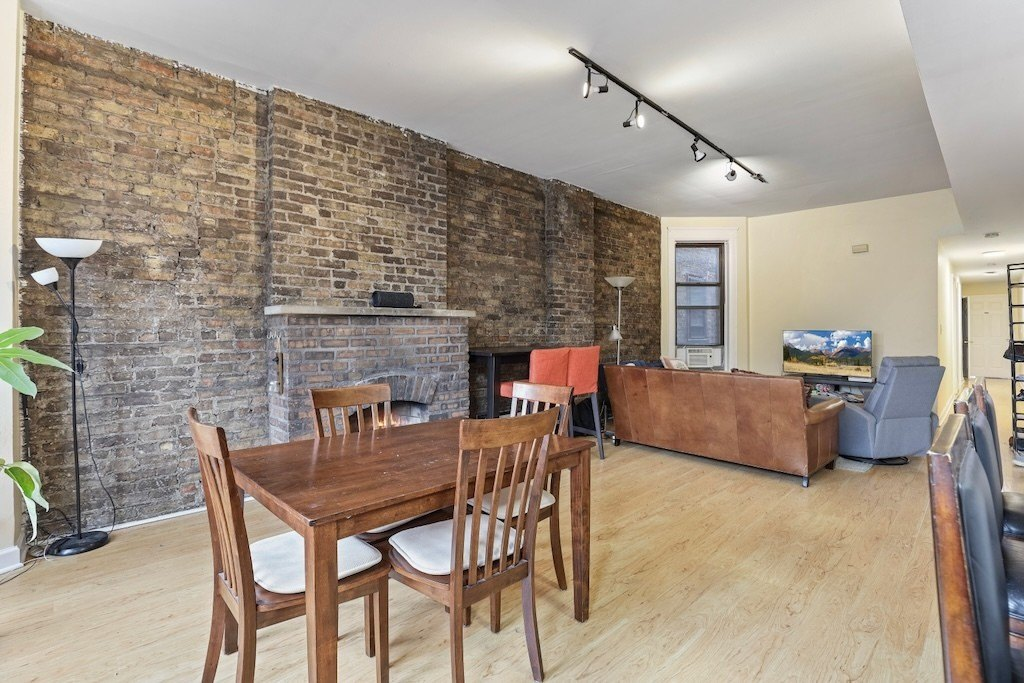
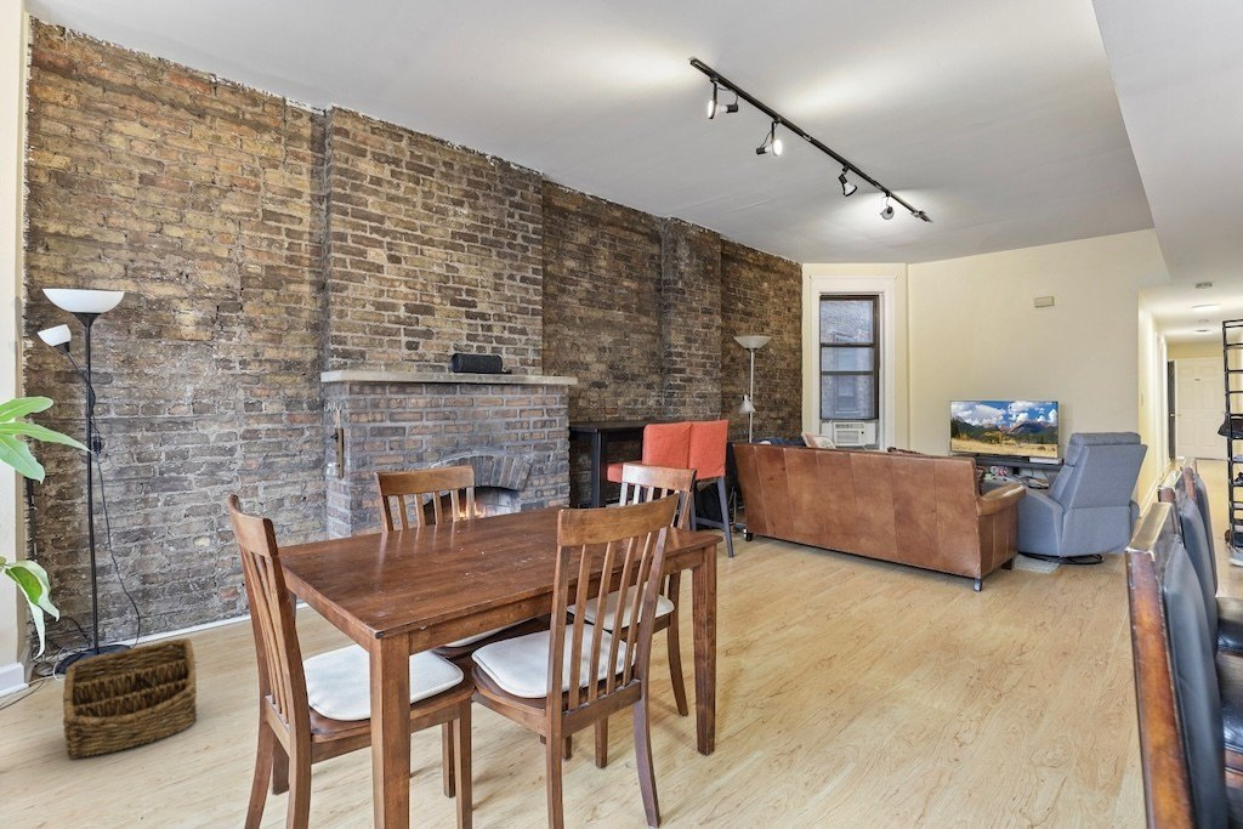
+ basket (132, 695)
